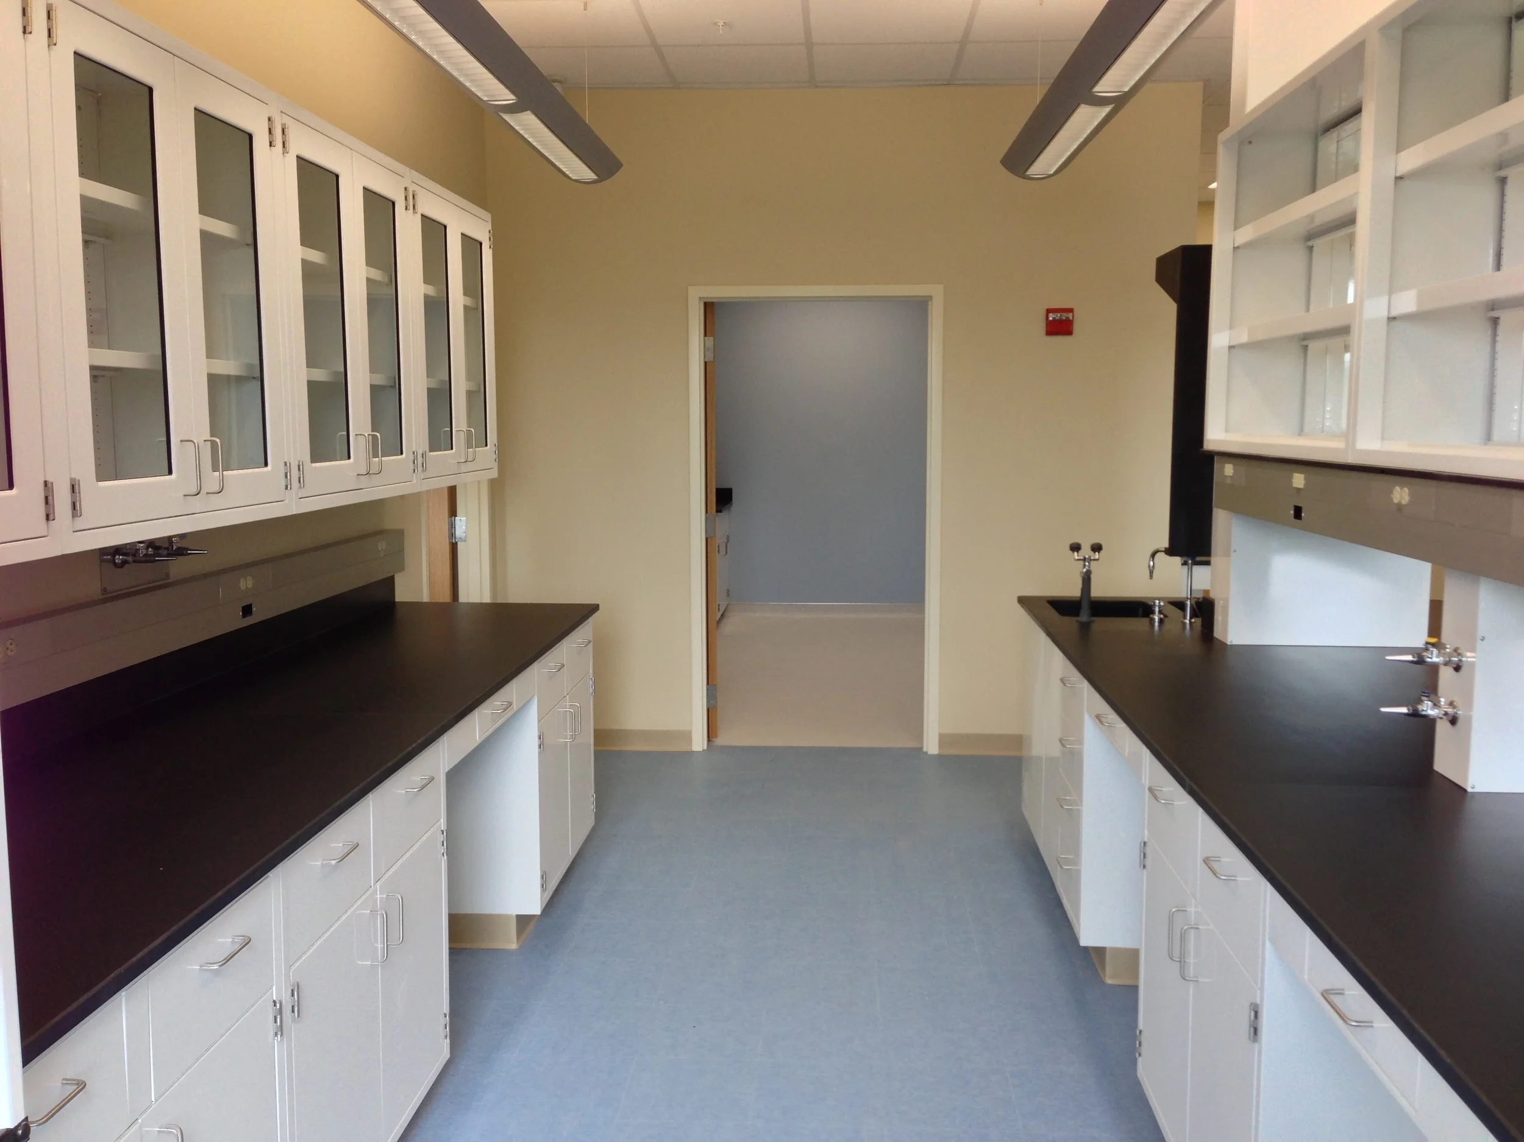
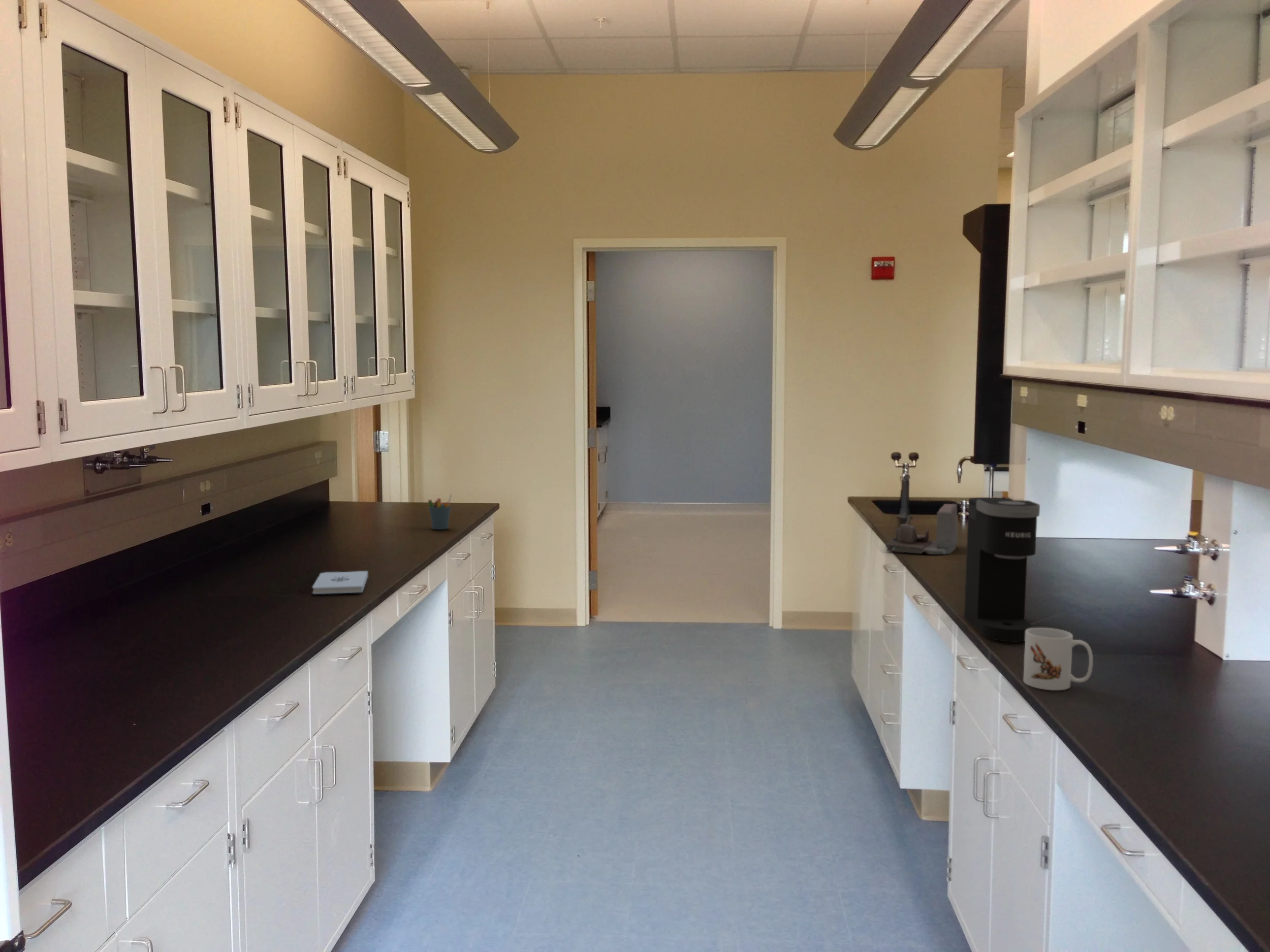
+ coffee maker (999, 564)
+ chair (916, 530)
+ pen holder (440, 511)
+ notepad (341, 582)
+ mug (1058, 659)
